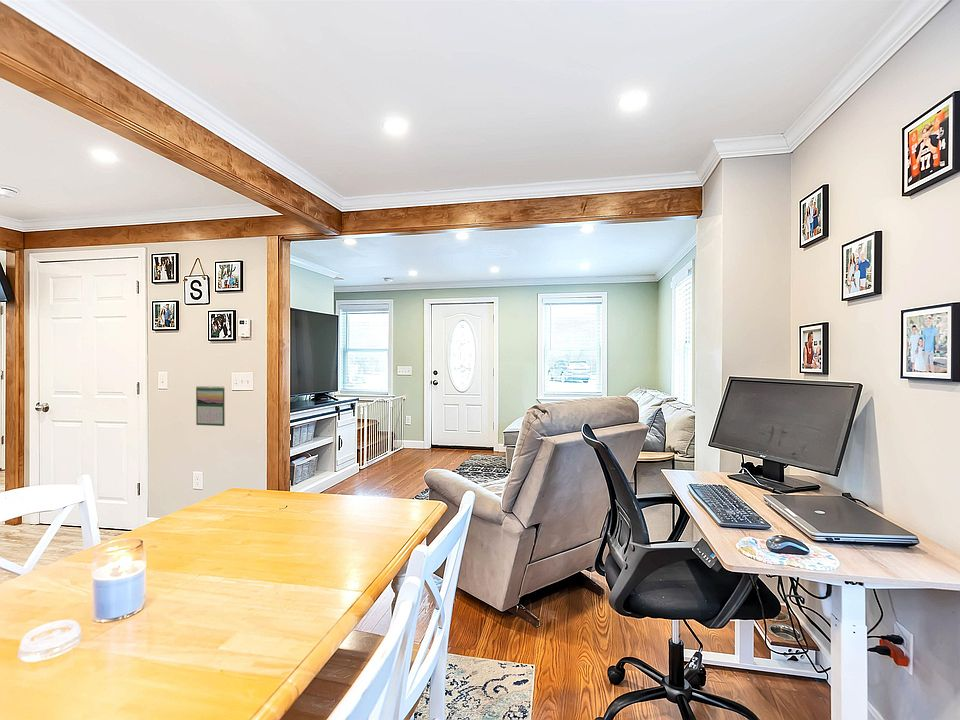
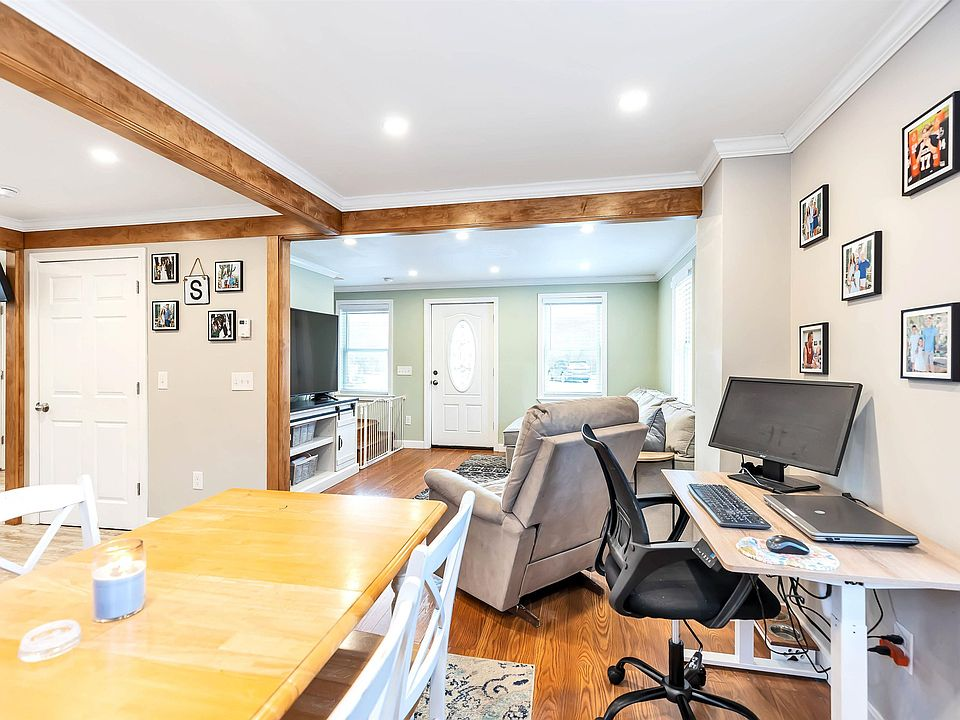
- calendar (210, 405)
